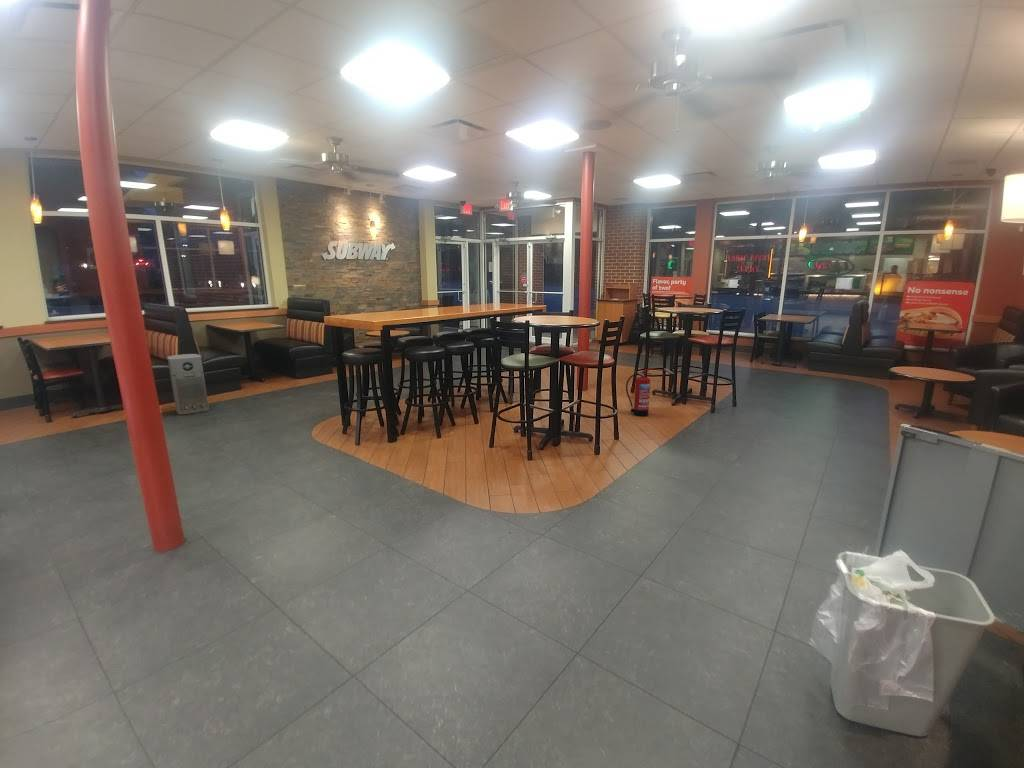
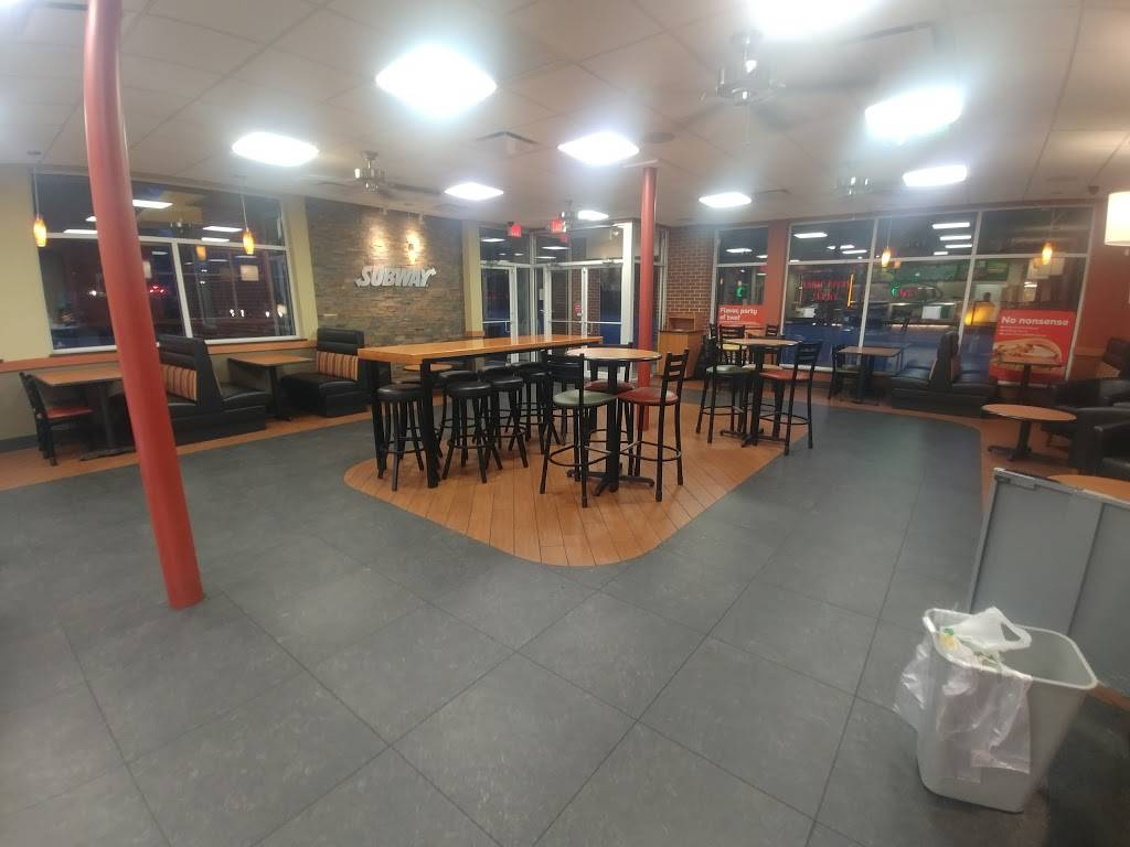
- fire extinguisher (638, 391)
- air purifier (188, 383)
